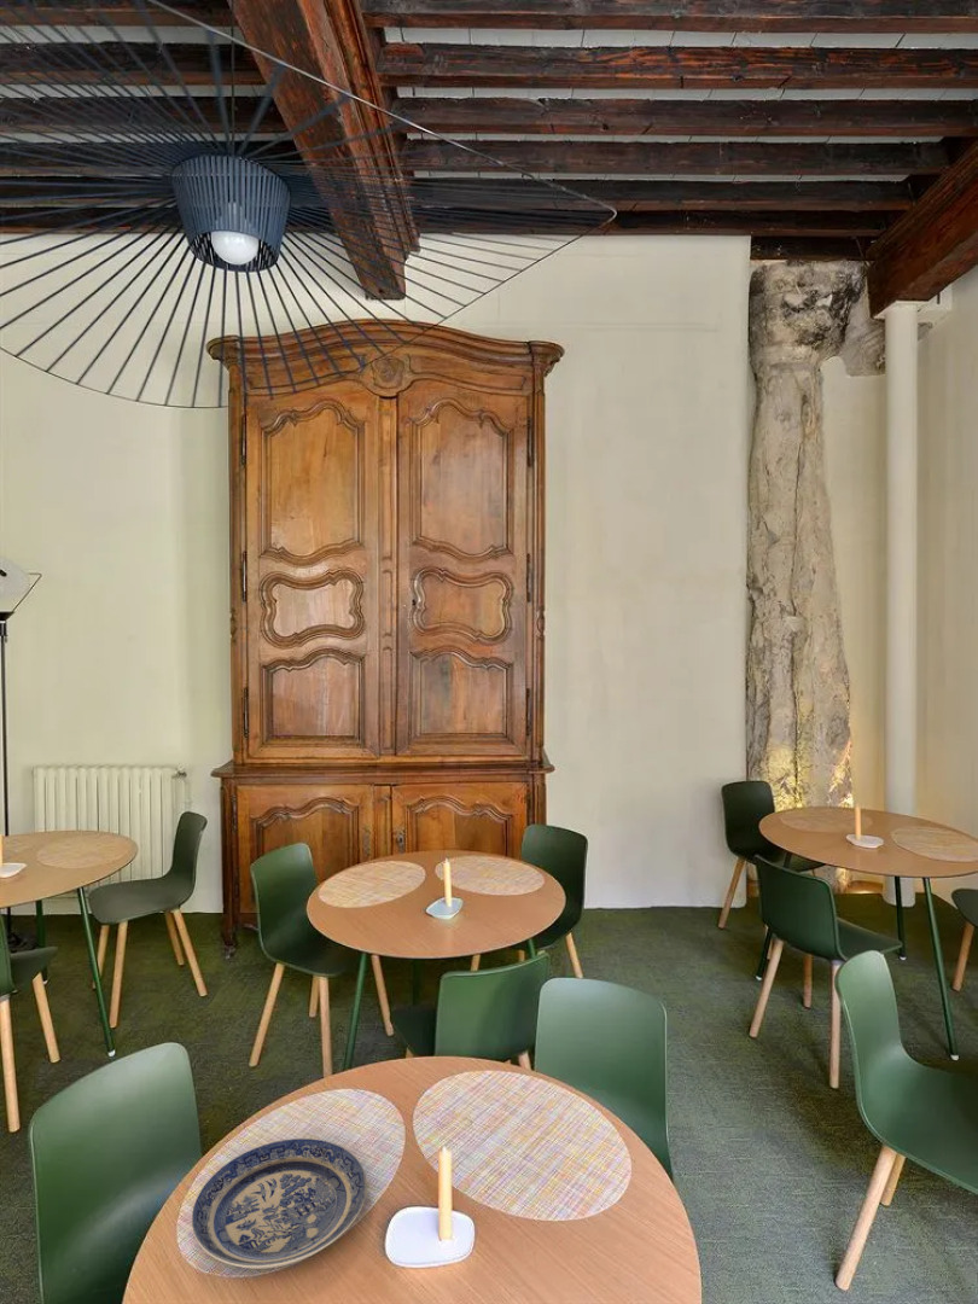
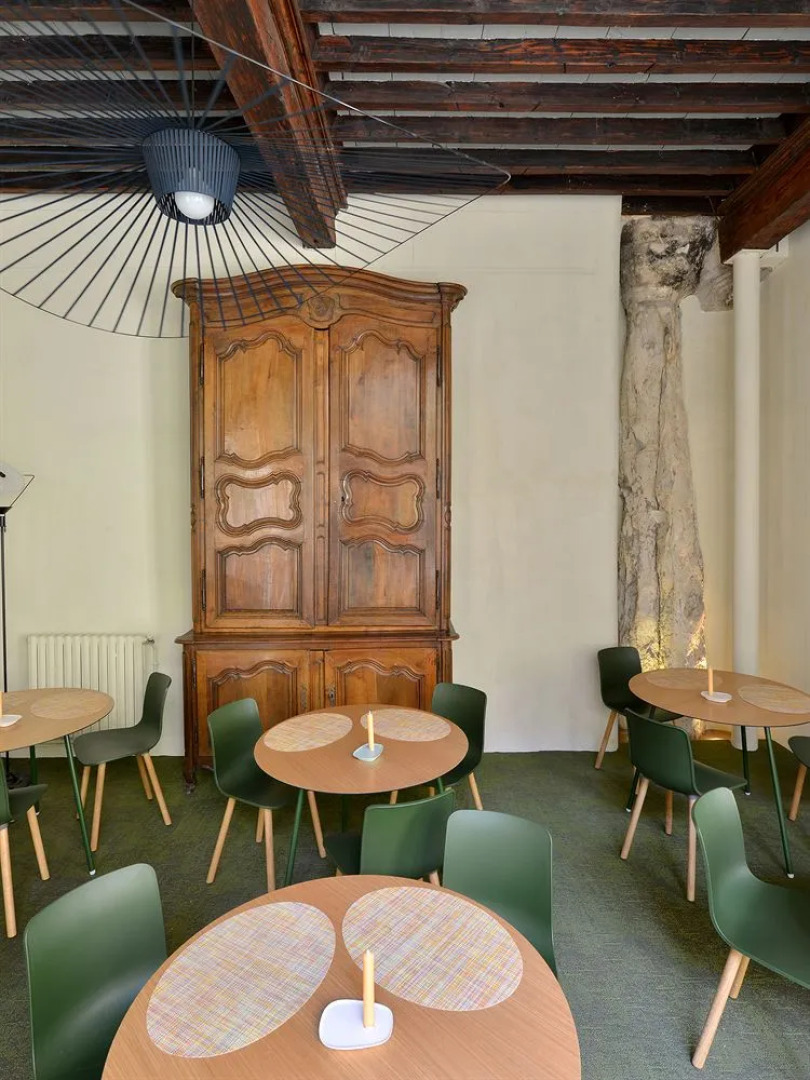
- plate (281, 1206)
